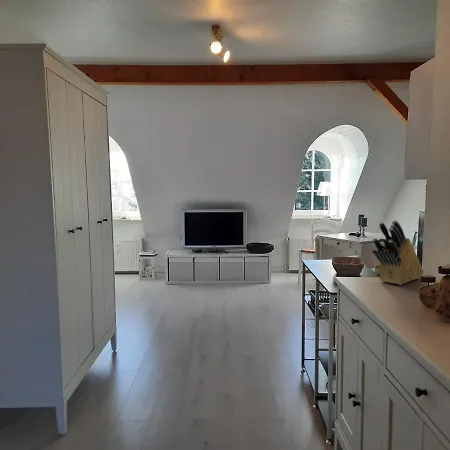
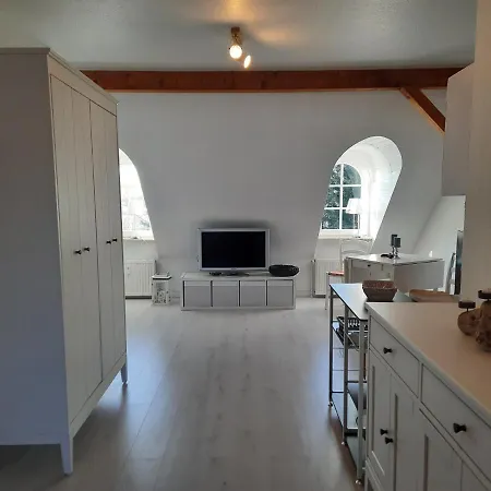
- knife block (398, 250)
